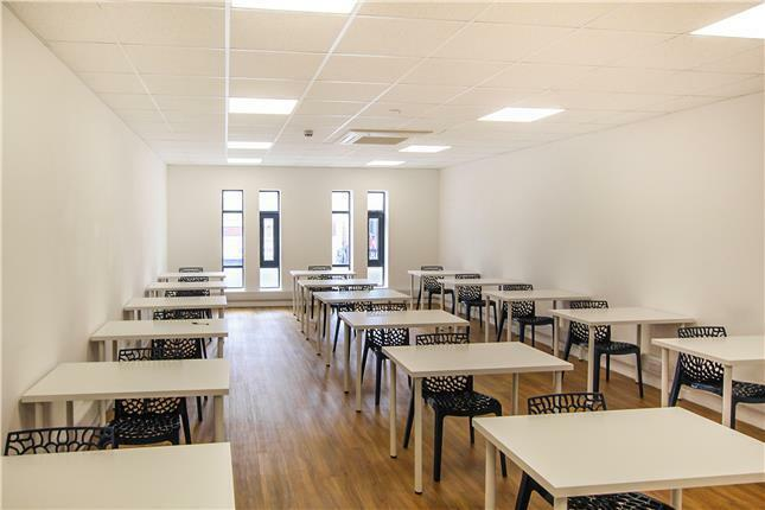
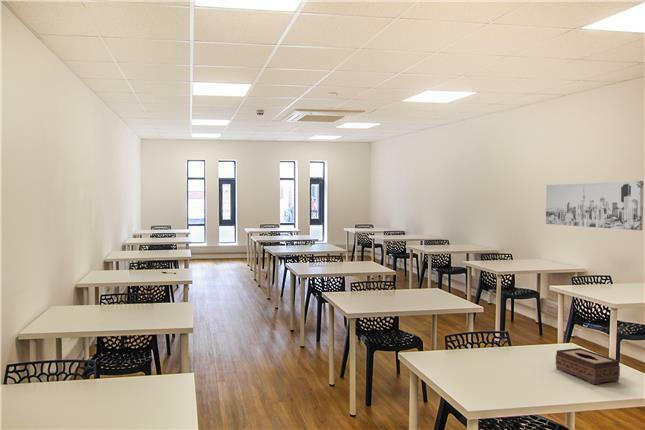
+ tissue box (586, 365)
+ wall art (588, 205)
